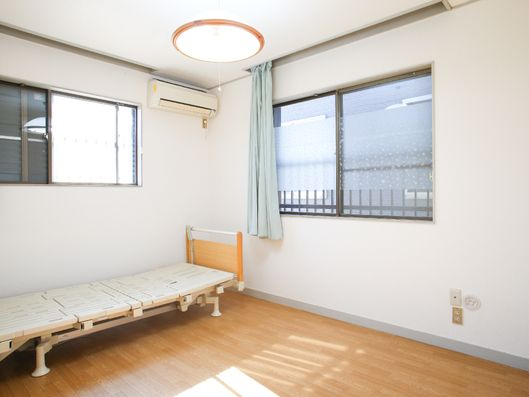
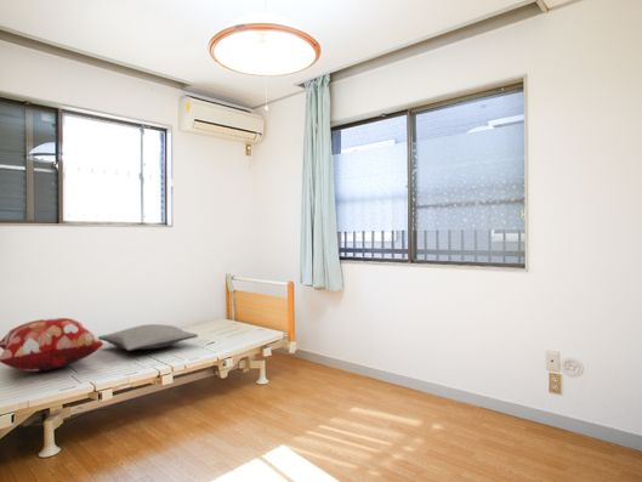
+ decorative pillow (49, 344)
+ pillow (148, 336)
